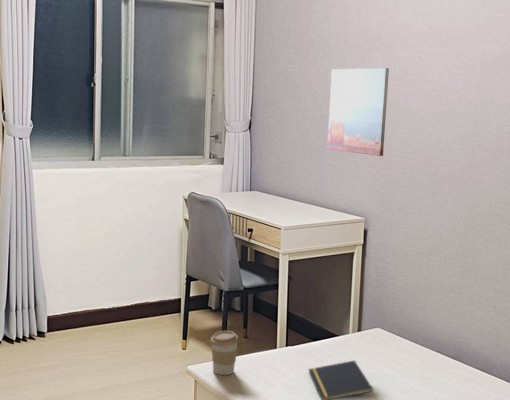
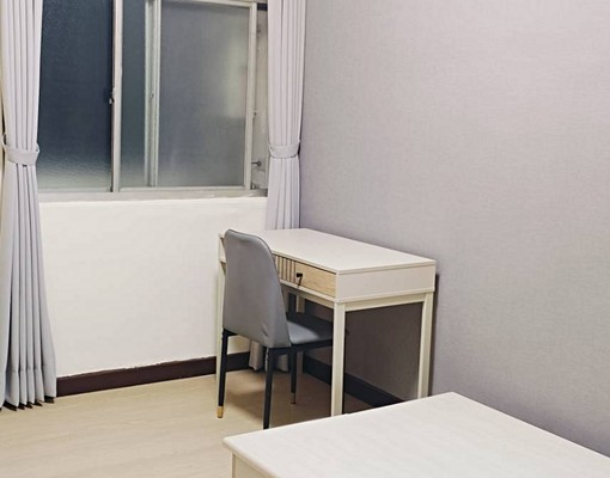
- wall art (356, 110)
- coffee cup (224, 352)
- notepad (338, 379)
